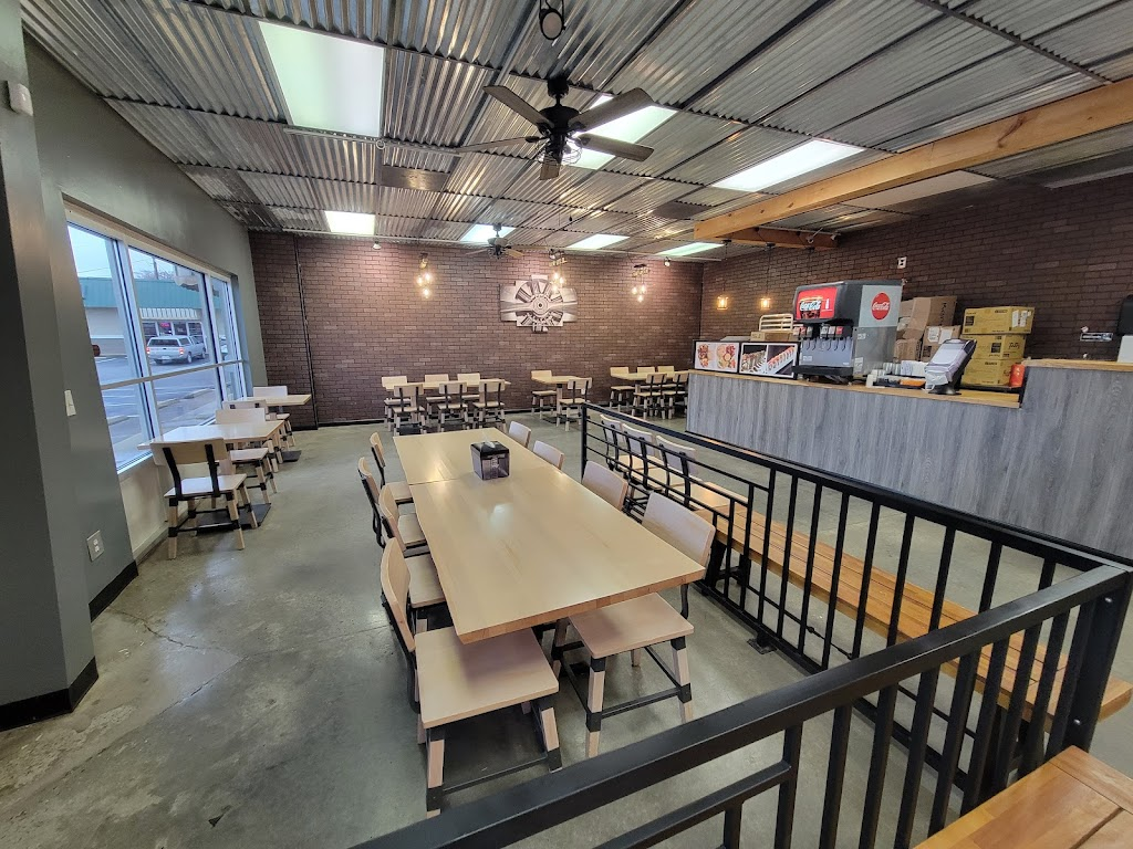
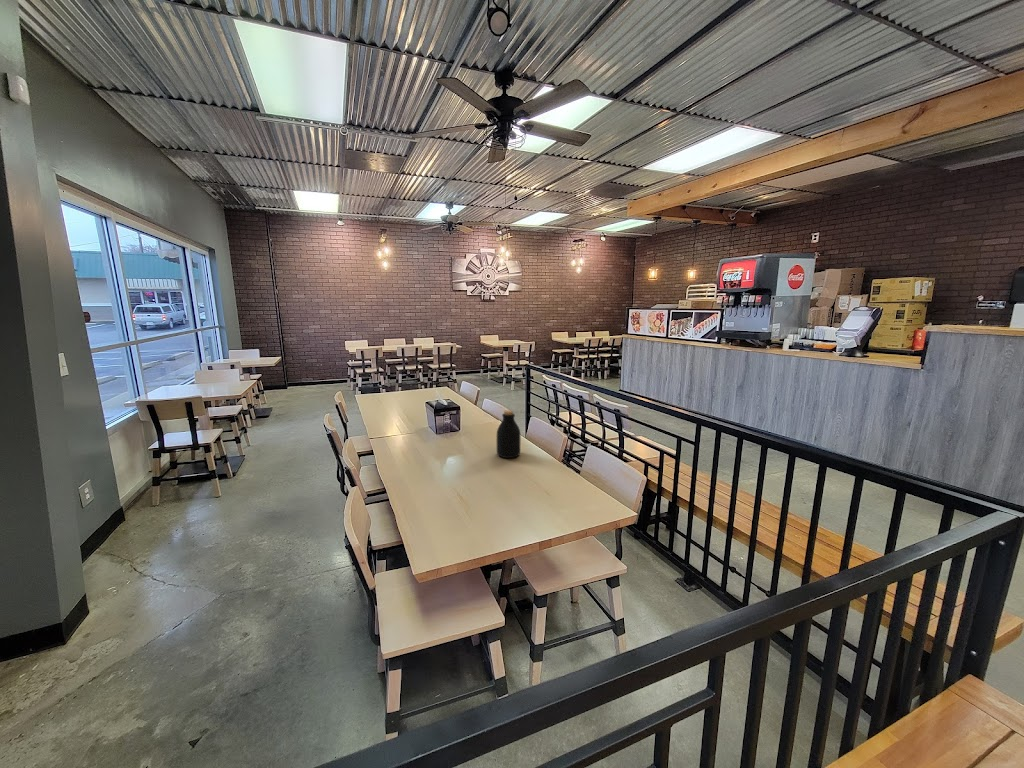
+ bottle (508, 433)
